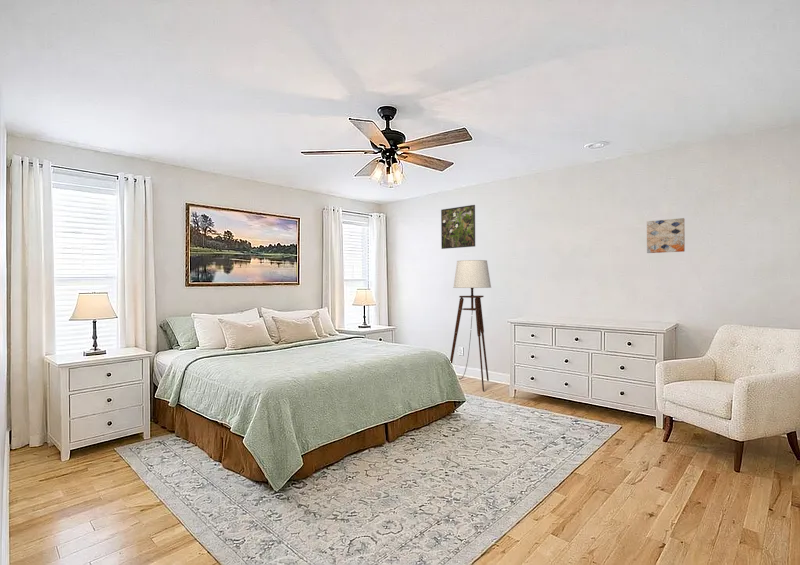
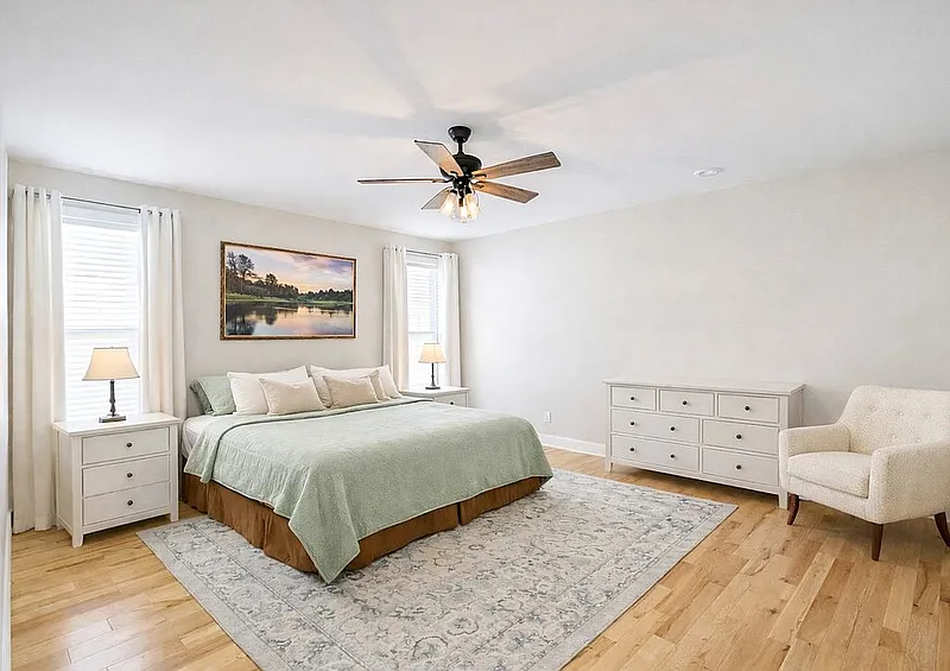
- wall art (665, 236)
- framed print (457, 227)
- floor lamp (471, 322)
